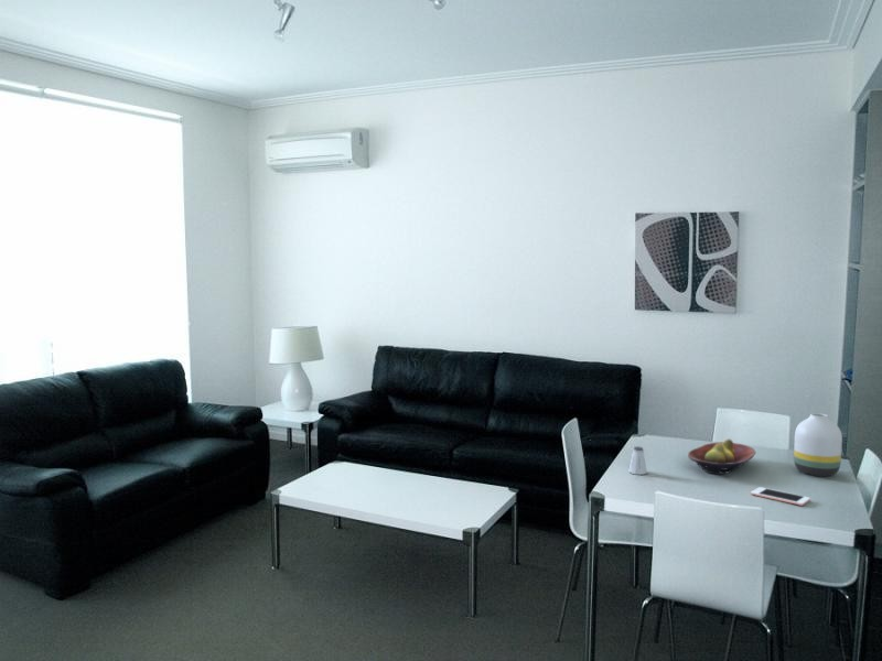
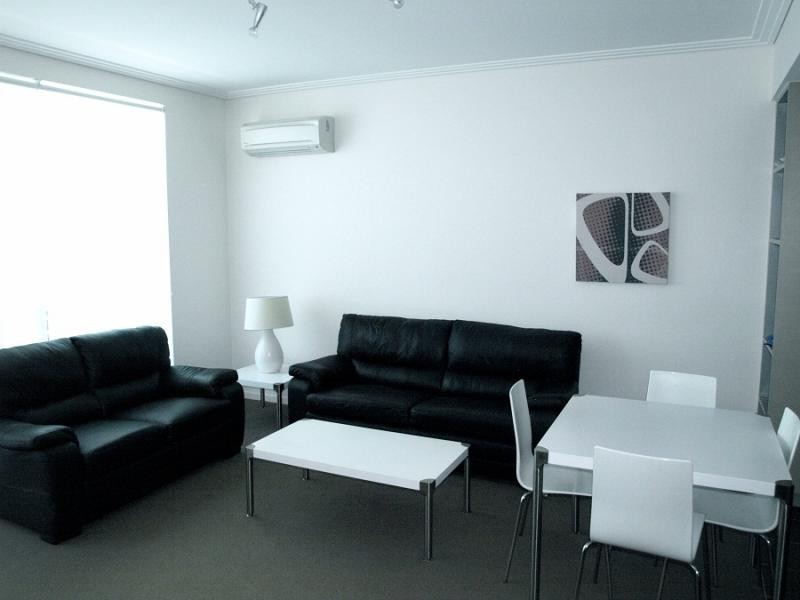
- vase (817, 444)
- saltshaker (637, 459)
- cell phone (779, 496)
- fruit bowl (721, 453)
